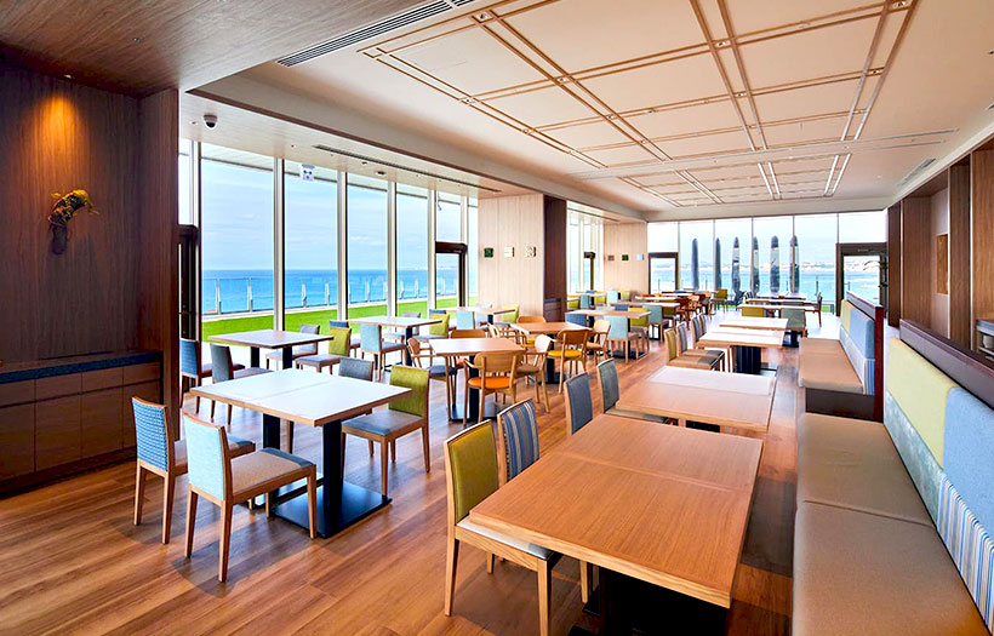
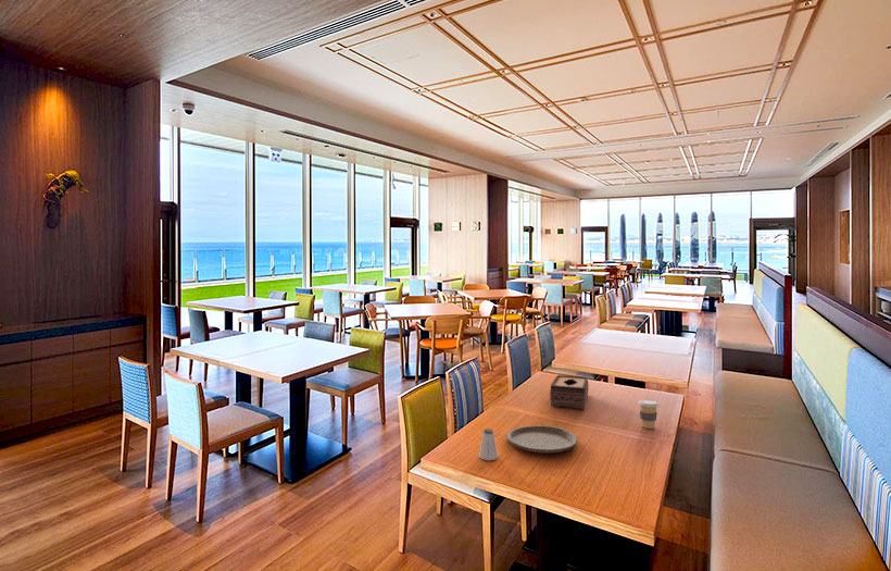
+ plate (541, 438)
+ coffee cup (648, 413)
+ saltshaker (488, 443)
+ tissue box (569, 390)
